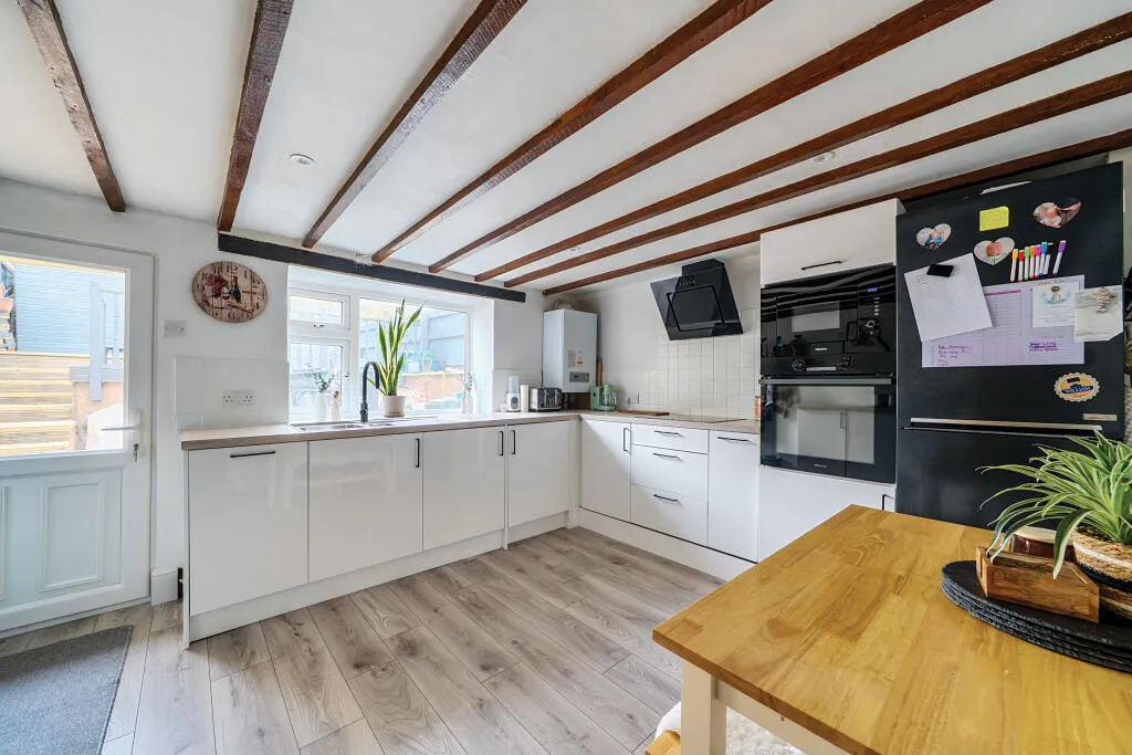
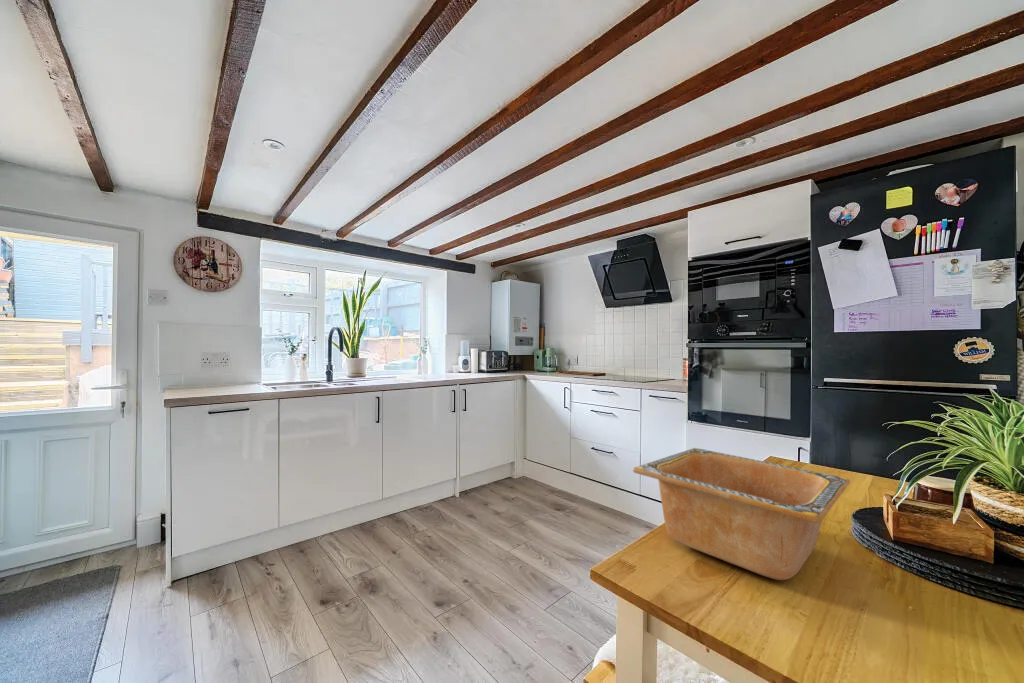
+ serving bowl (739, 507)
